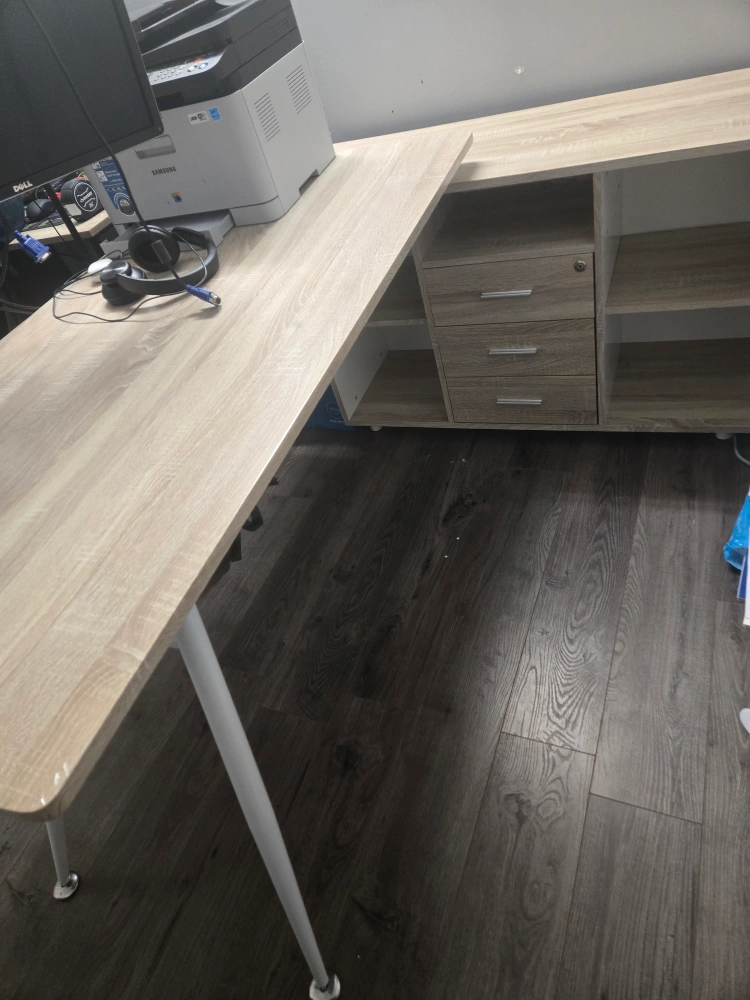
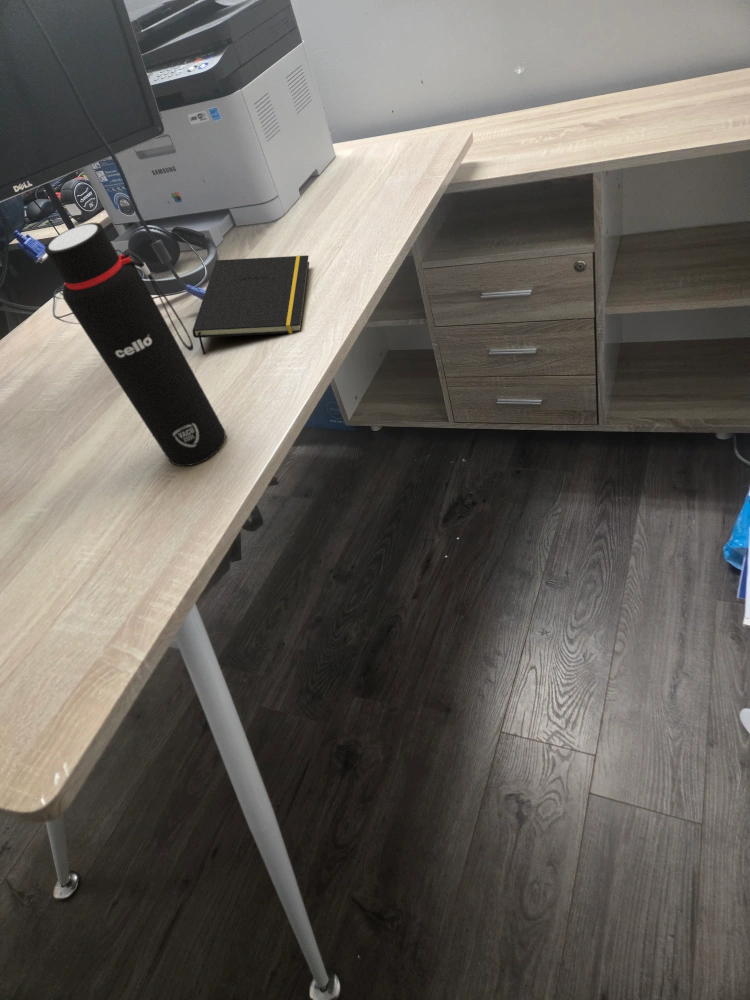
+ notepad (255, 293)
+ water bottle (149, 352)
